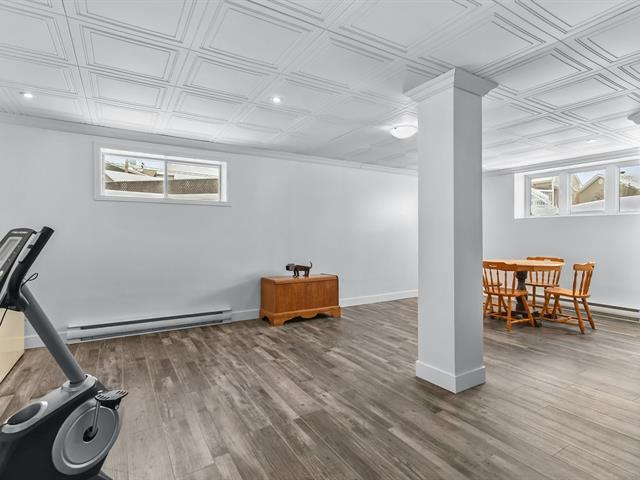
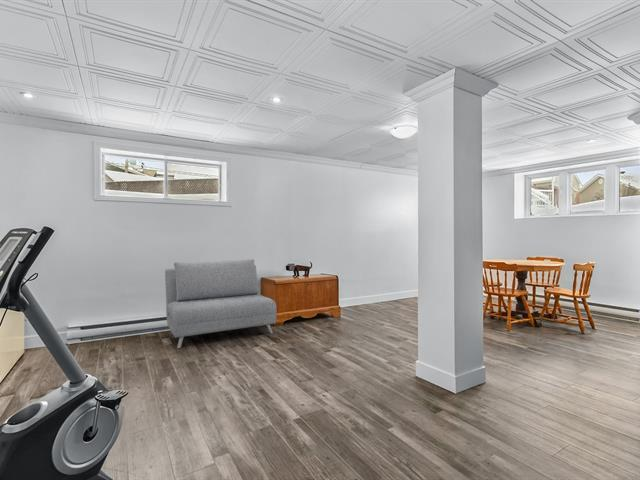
+ sofa (220, 297)
